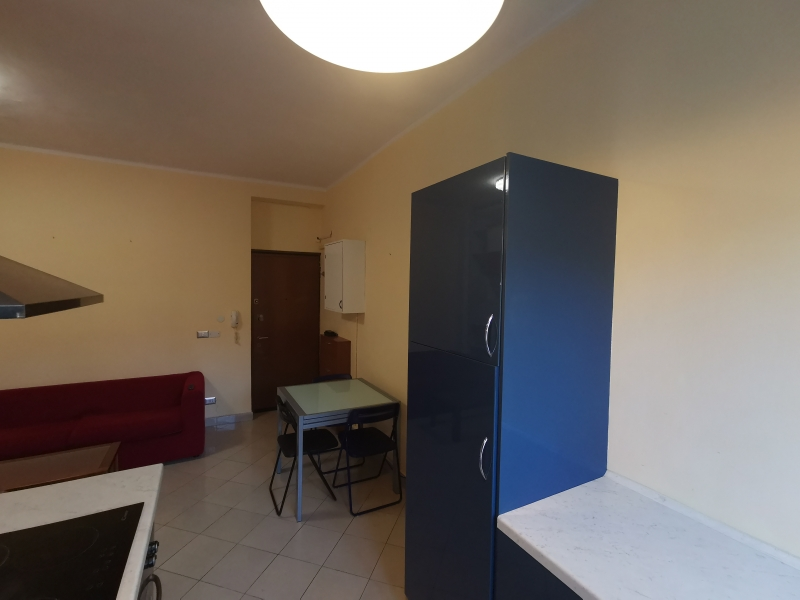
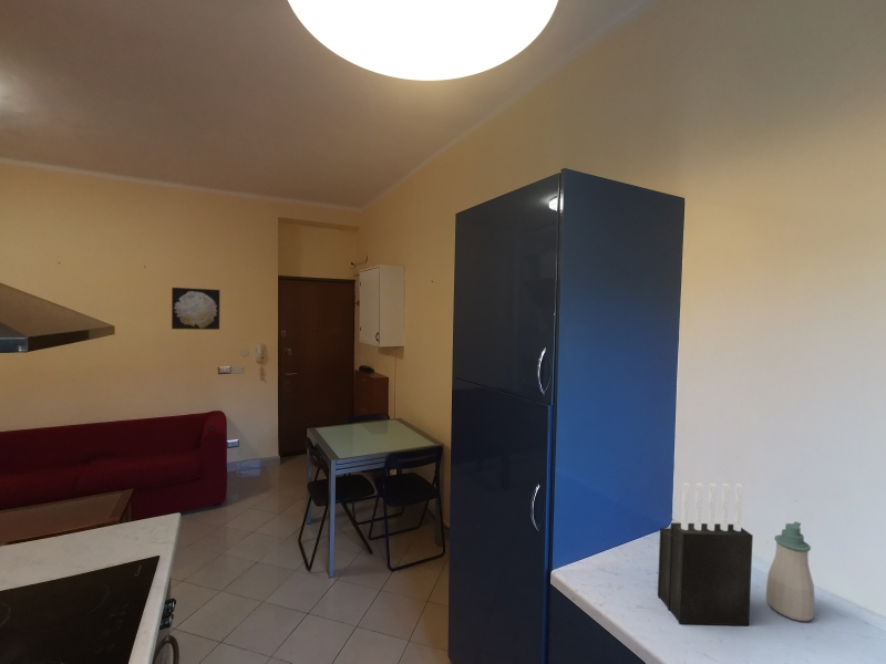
+ knife block (700, 542)
+ wall art (196, 309)
+ soap bottle (791, 568)
